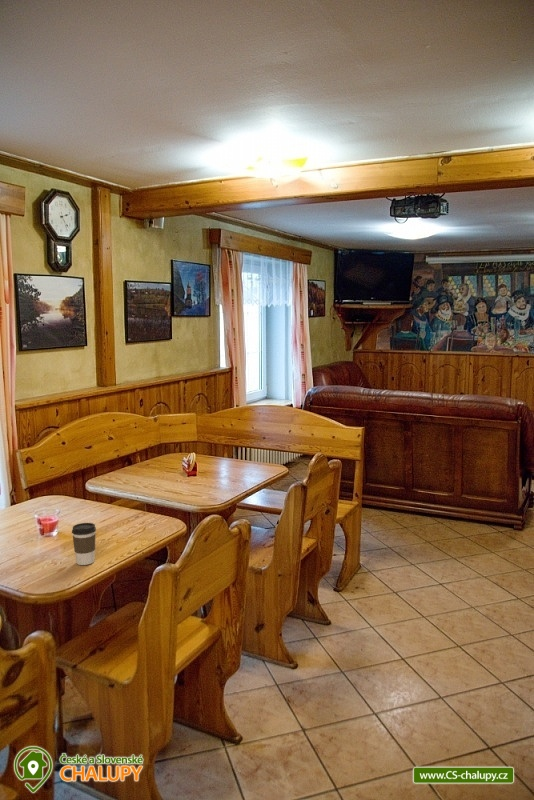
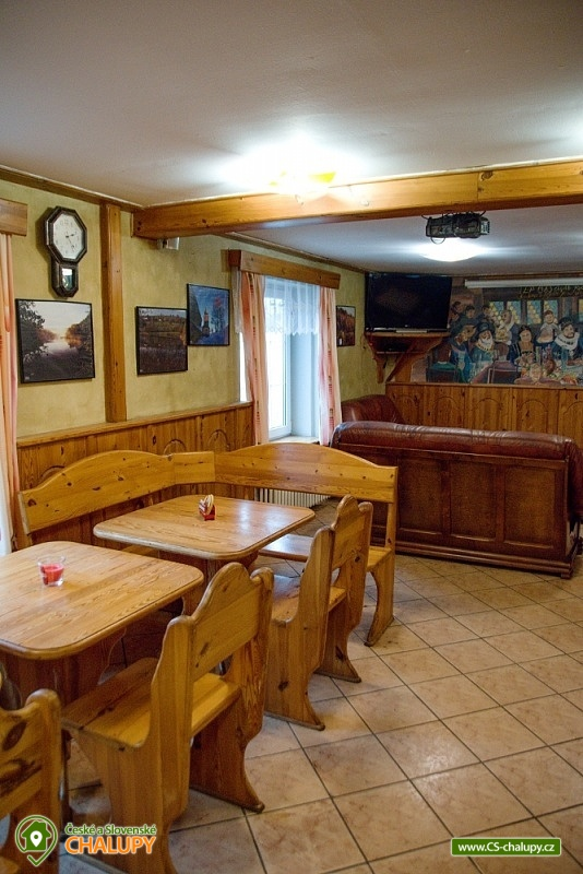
- coffee cup (84, 543)
